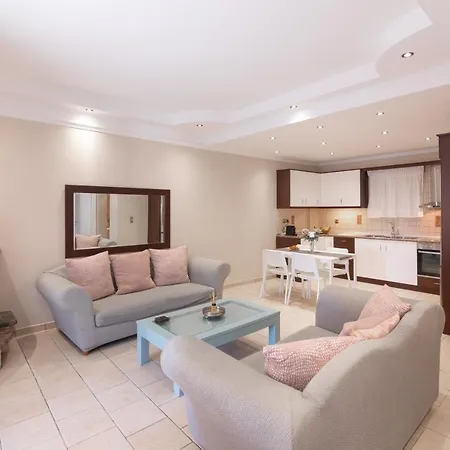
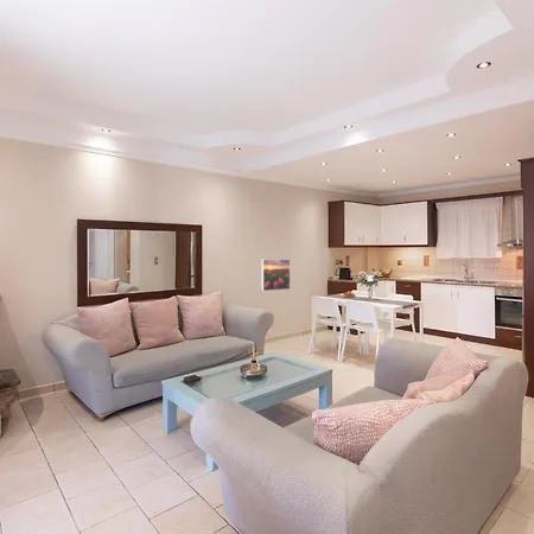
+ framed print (275, 274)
